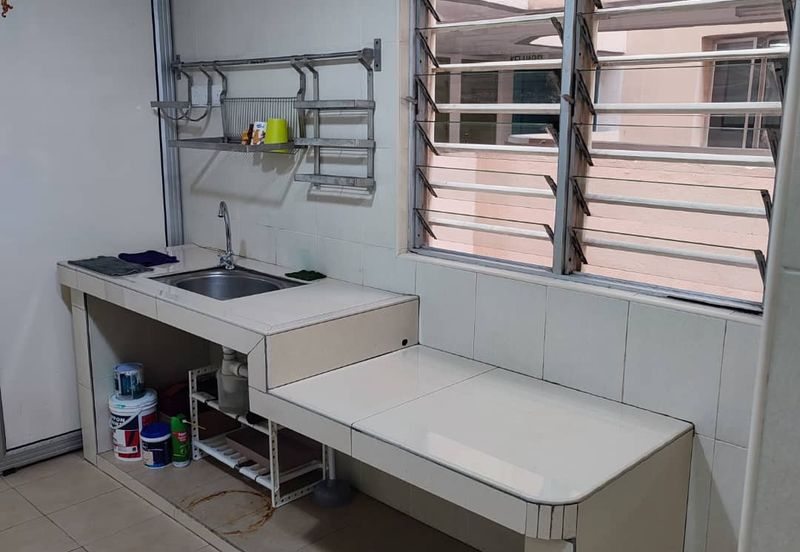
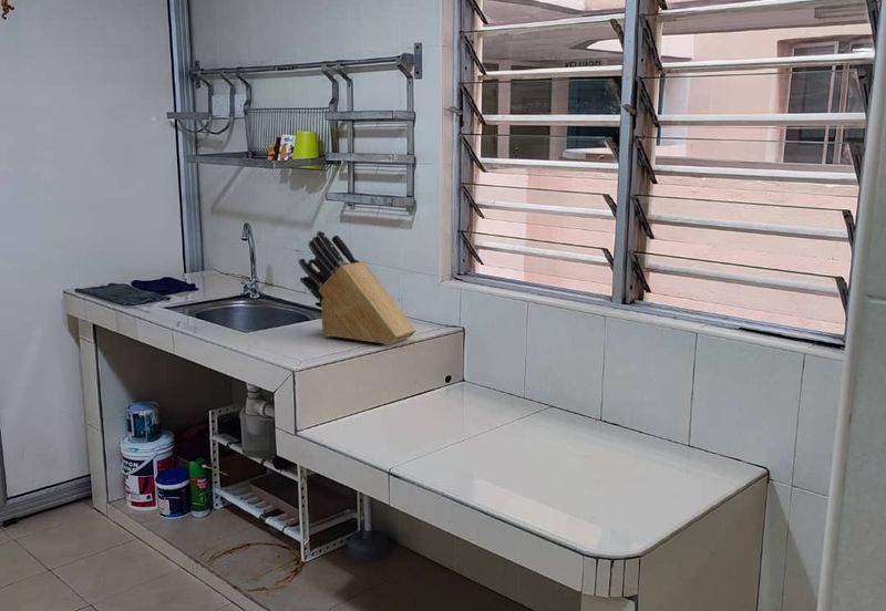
+ knife block (356, 284)
